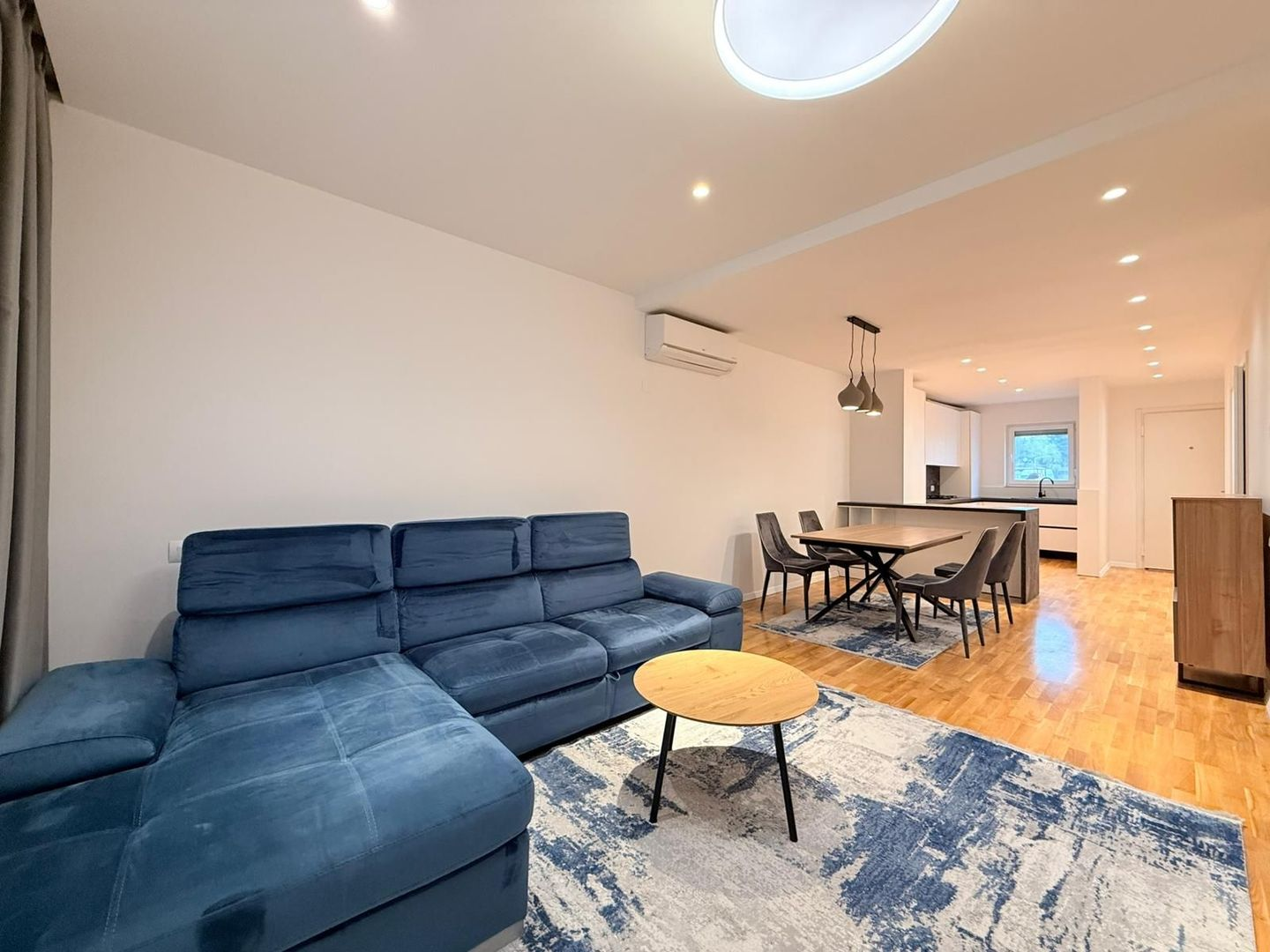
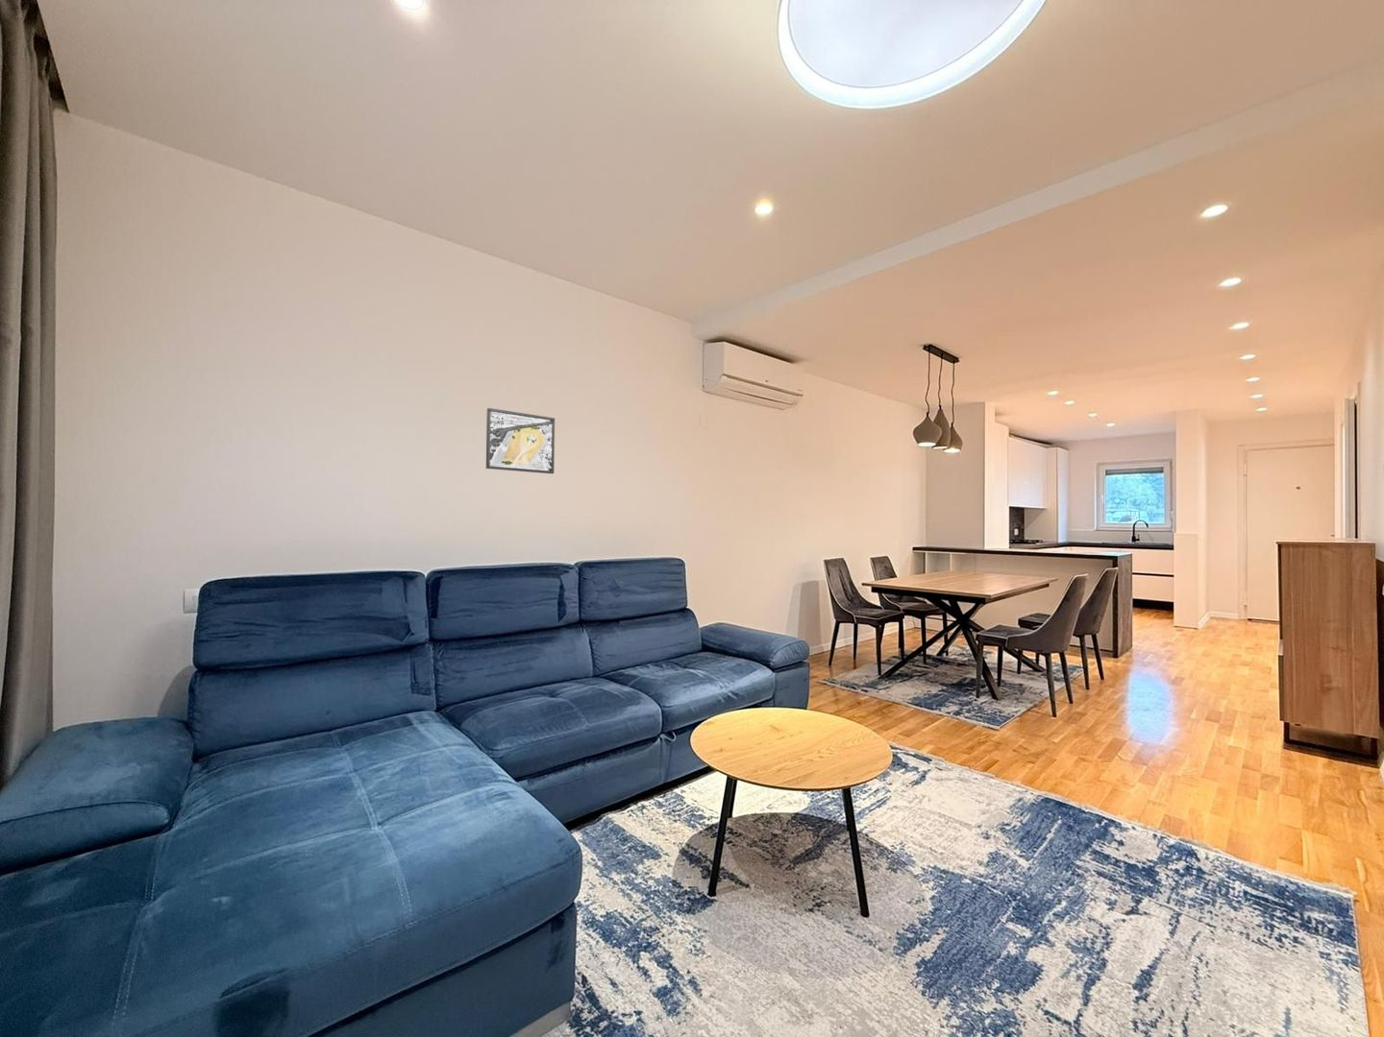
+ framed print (521, 441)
